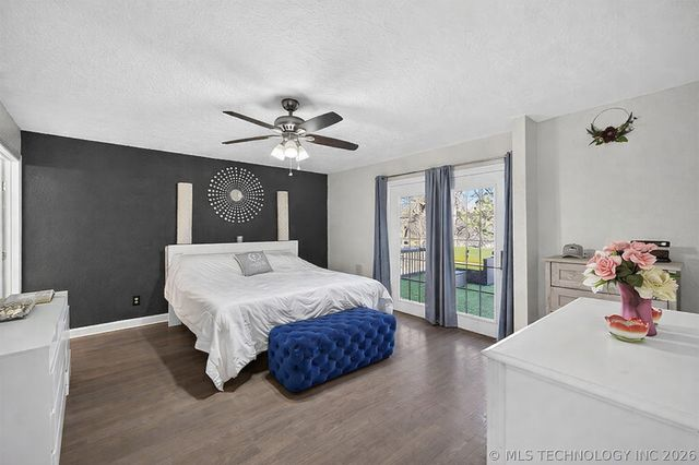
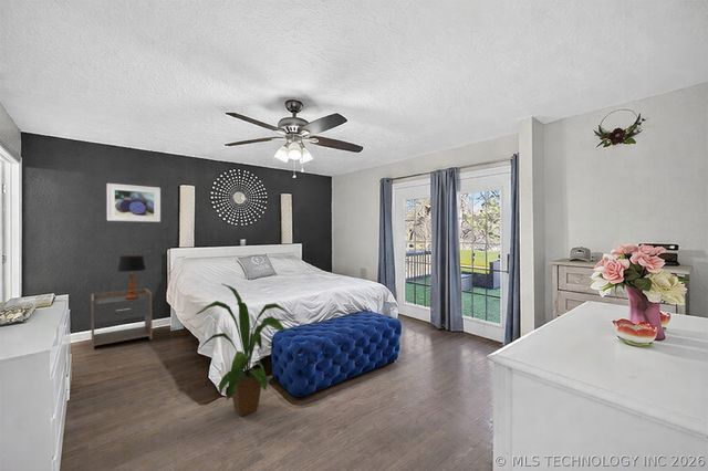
+ nightstand (122, 316)
+ table lamp (132, 276)
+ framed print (134, 203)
+ house plant (248, 350)
